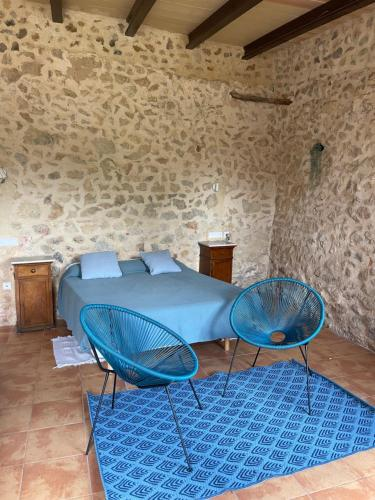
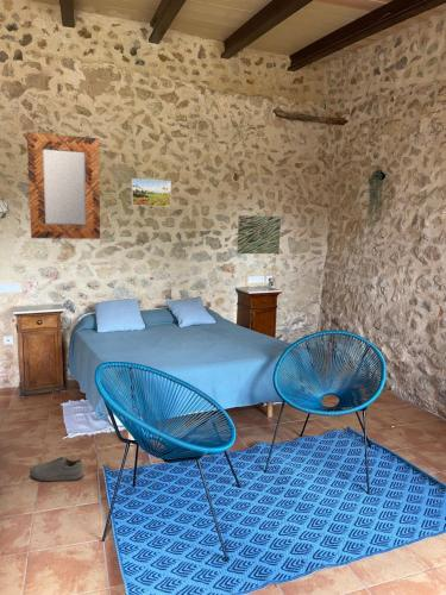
+ shoe (56, 466)
+ wall art (258, 234)
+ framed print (151, 193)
+ home mirror (64, 188)
